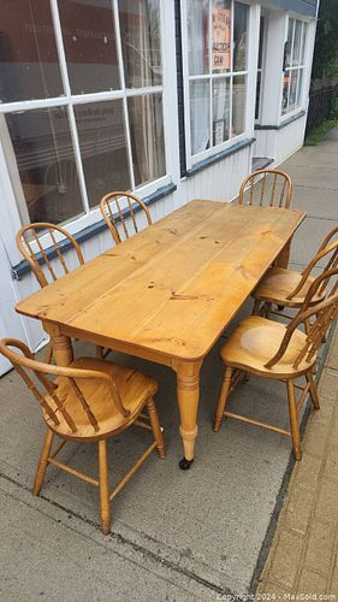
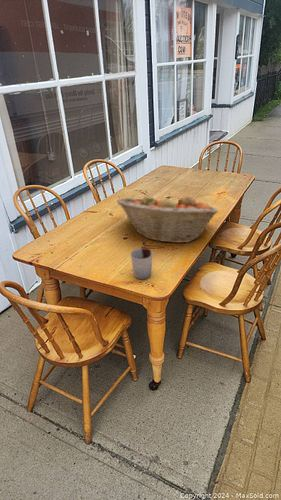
+ fruit basket (166, 212)
+ cup (141, 262)
